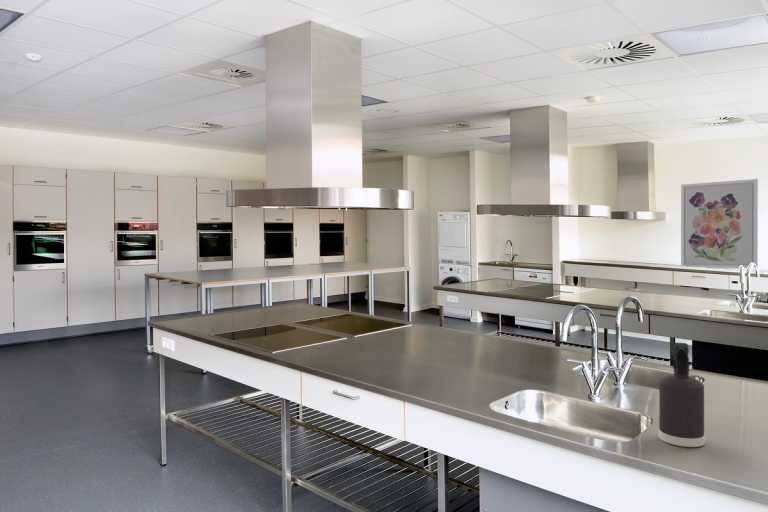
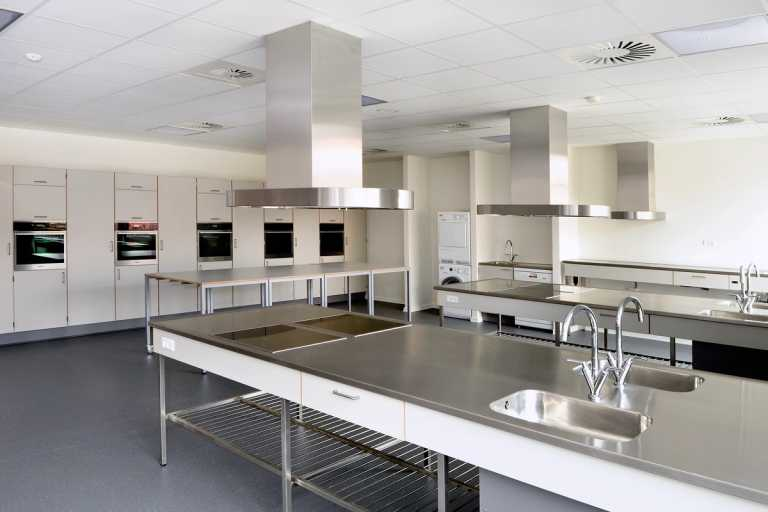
- wall art (717, 225)
- spray bottle (681, 391)
